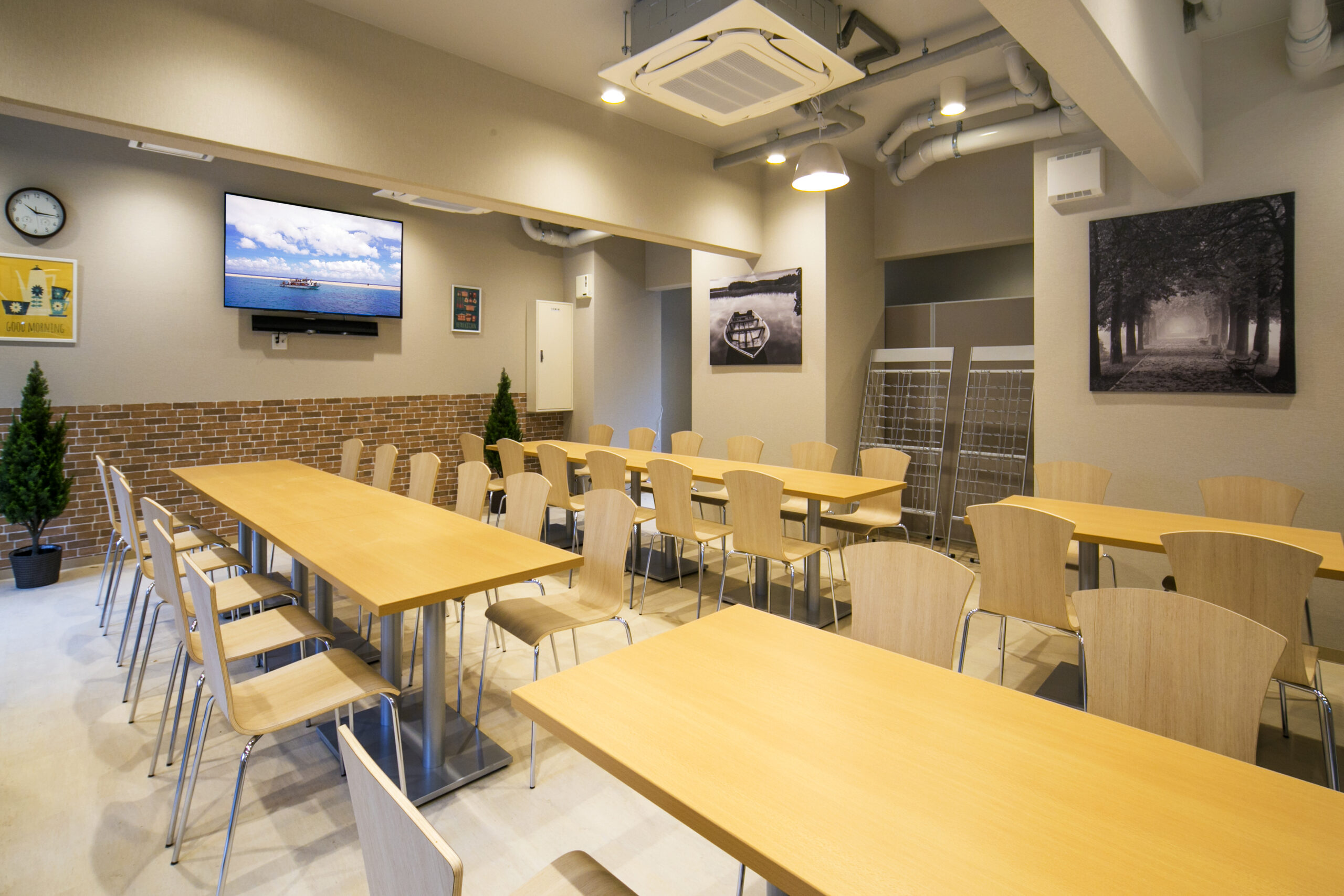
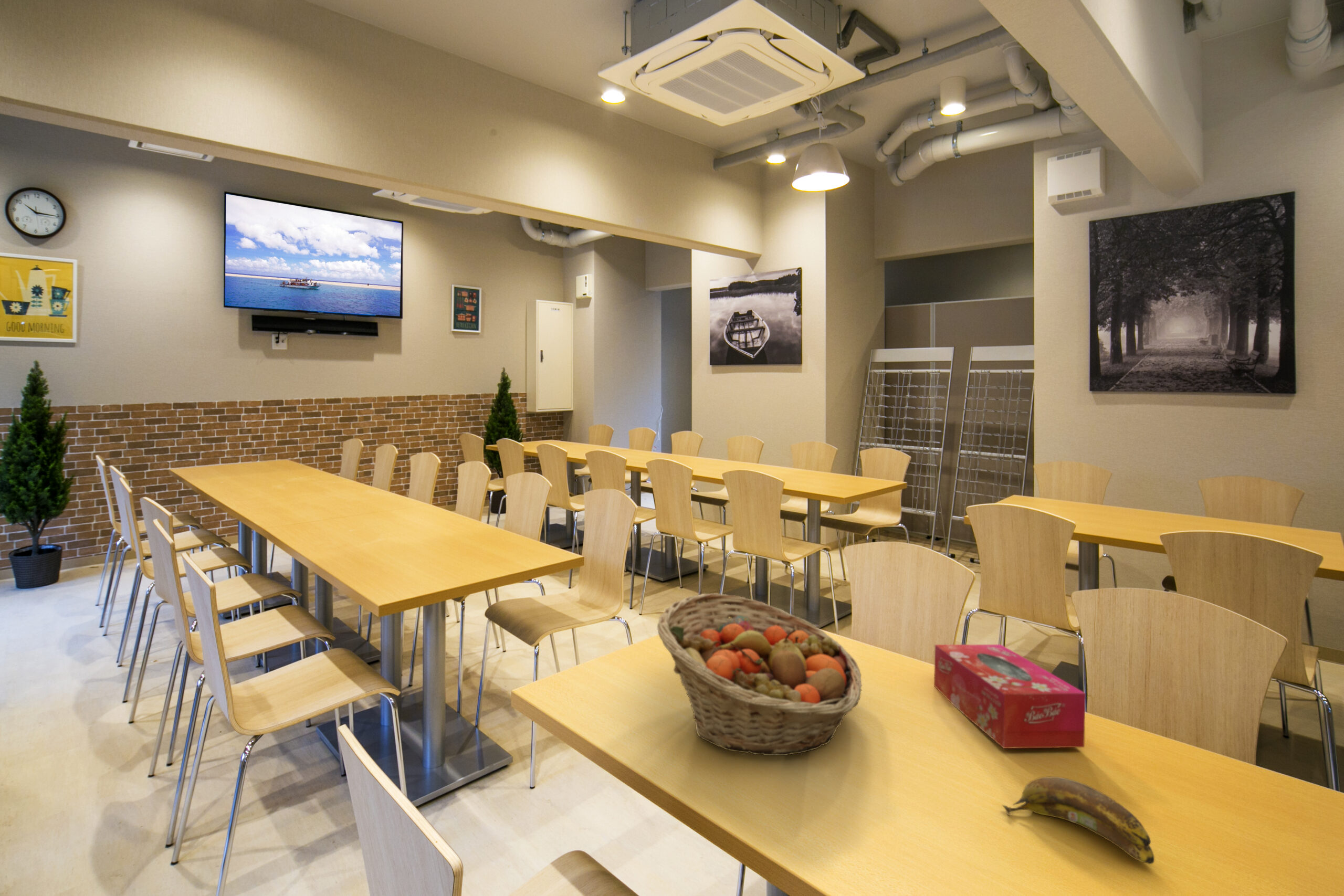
+ fruit basket (760, 665)
+ banana (1073, 808)
+ tissue box (1002, 691)
